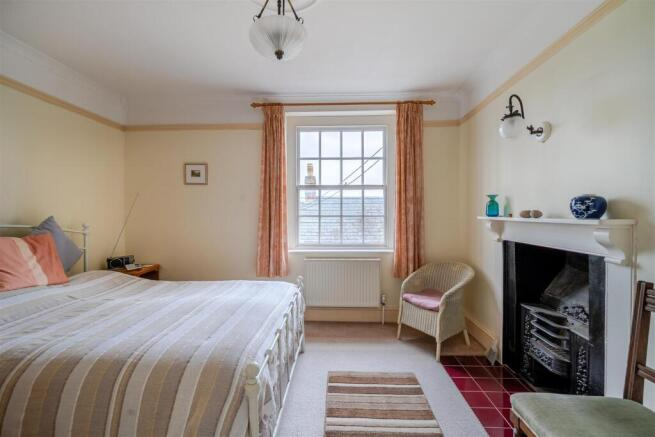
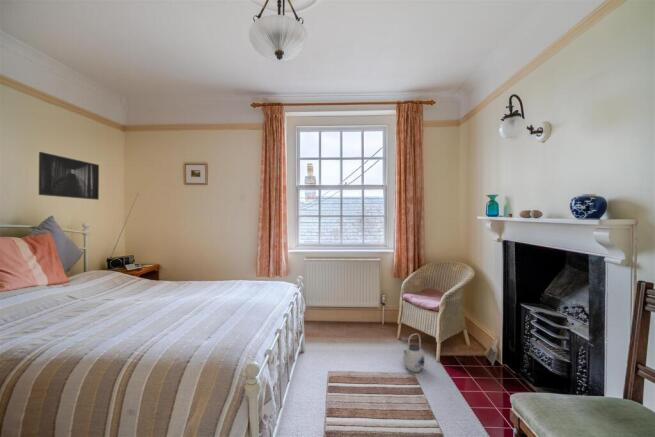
+ teapot (412, 351)
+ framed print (71, 178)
